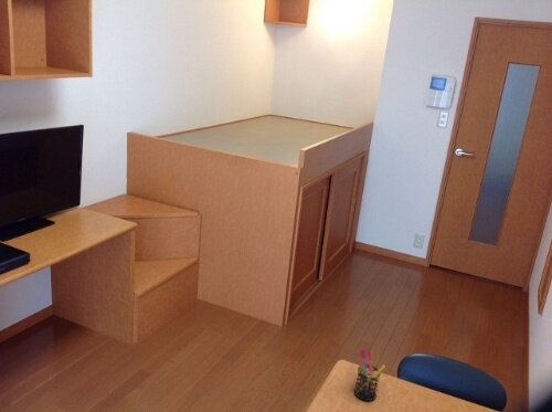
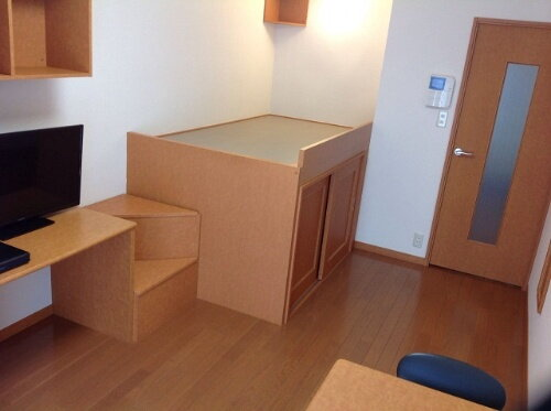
- pen holder (365, 374)
